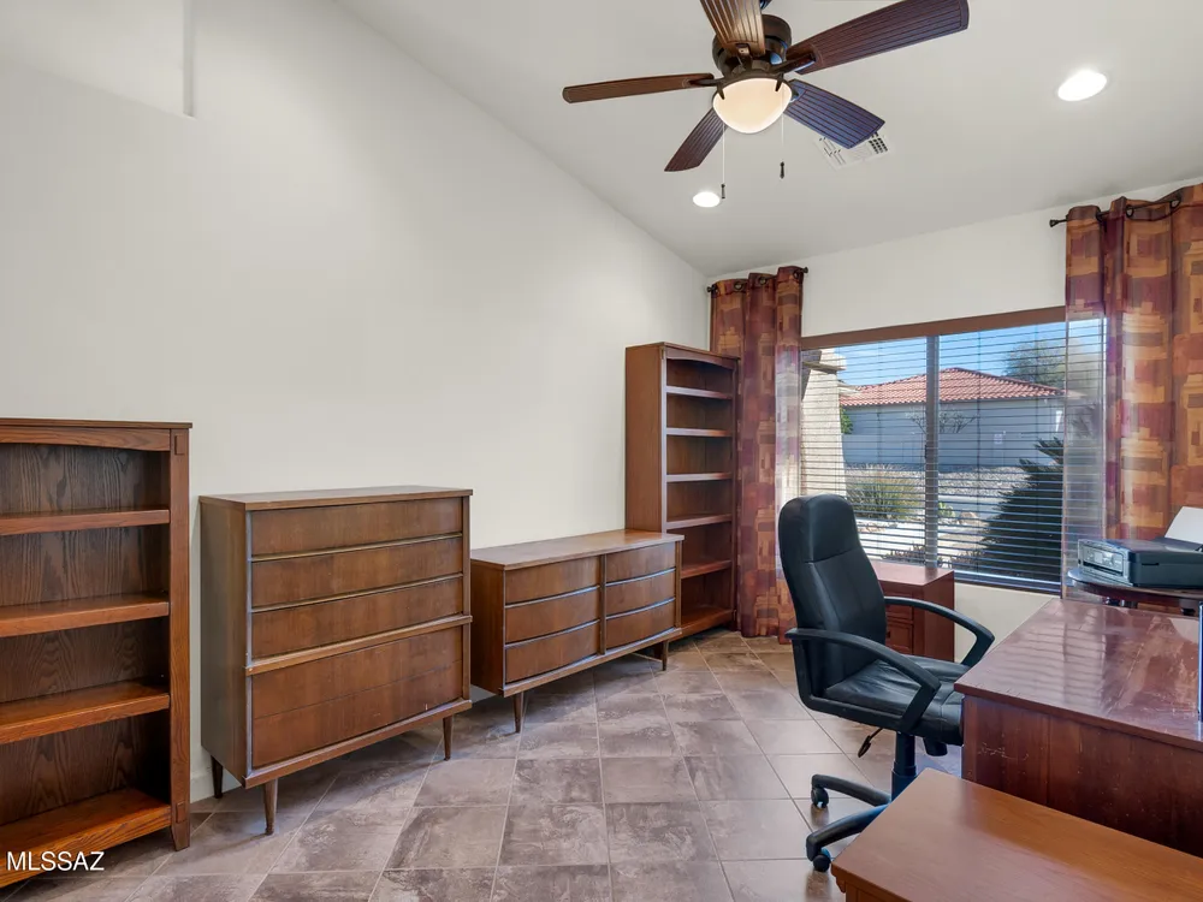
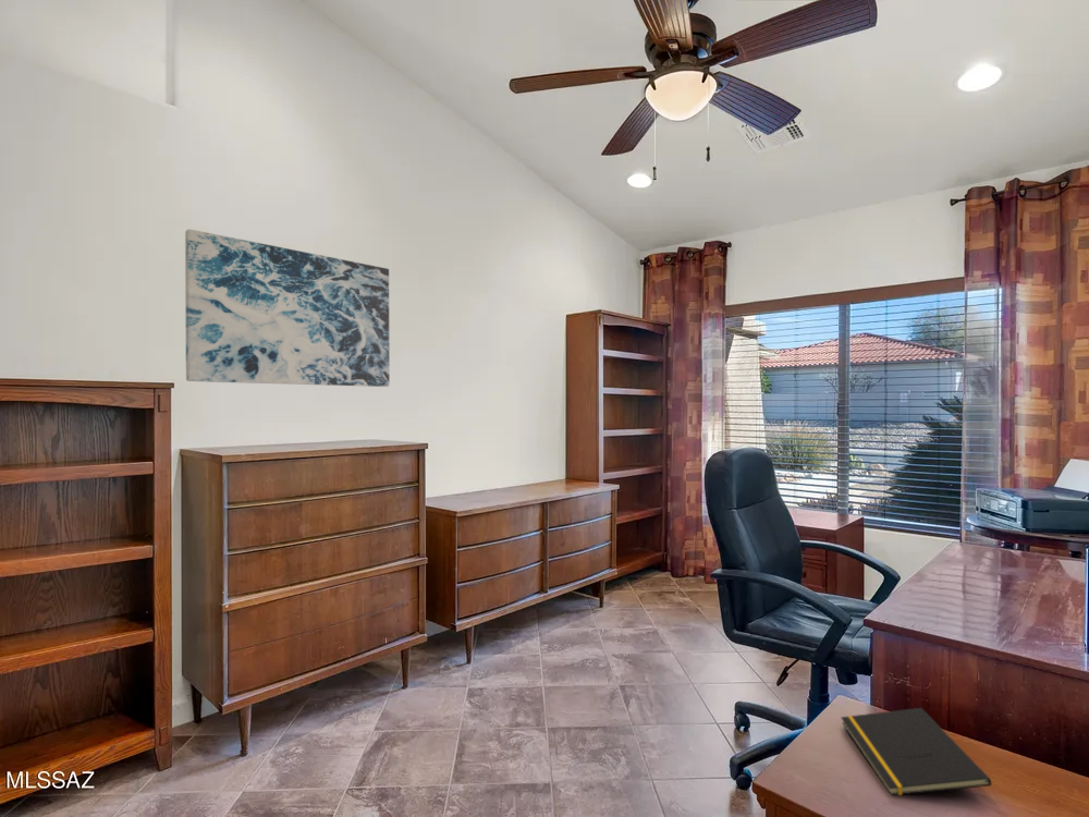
+ notepad (907, 747)
+ wall art (299, 318)
